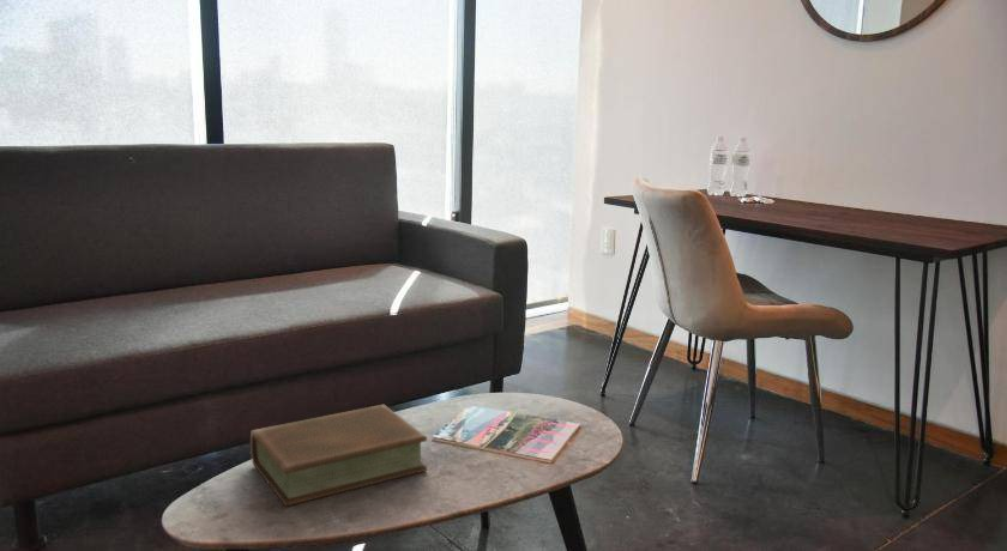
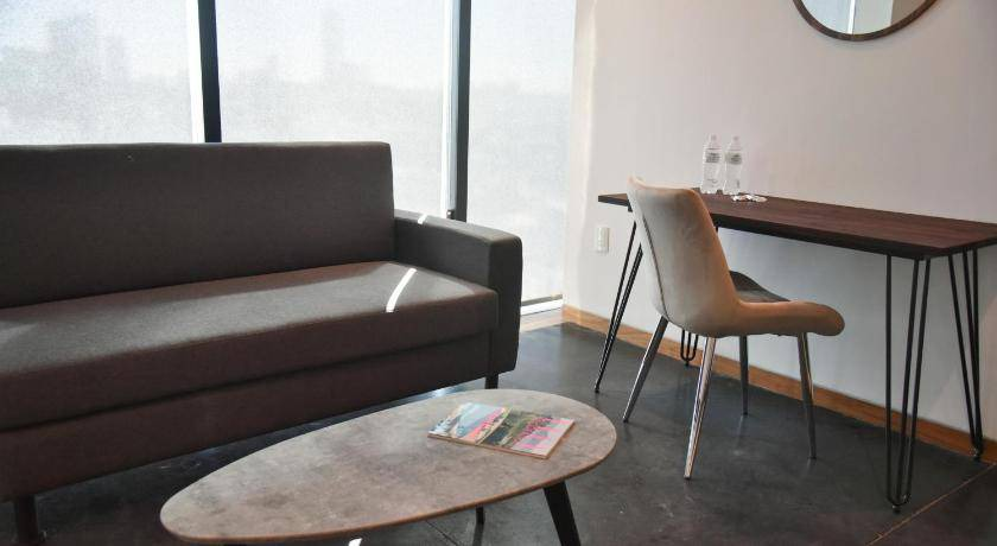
- book (338, 449)
